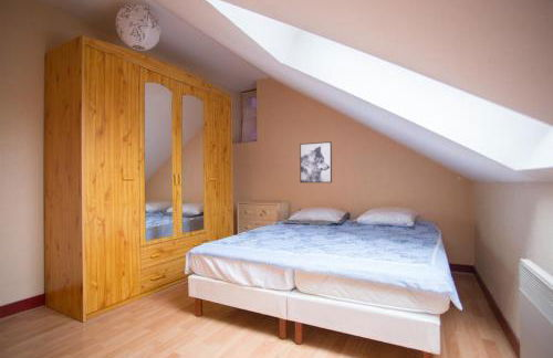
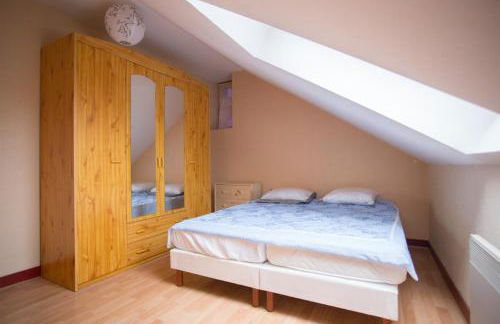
- wall art (315, 162)
